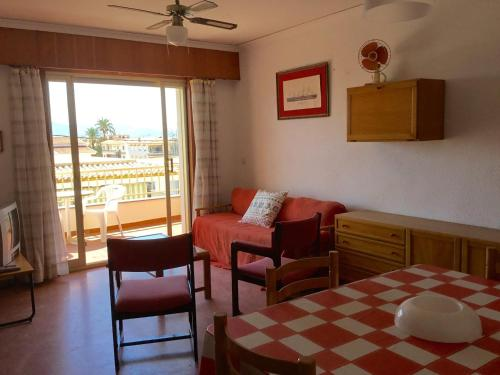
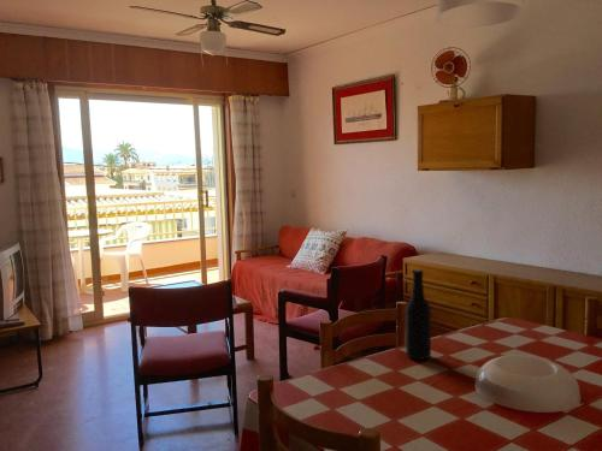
+ bottle (418, 313)
